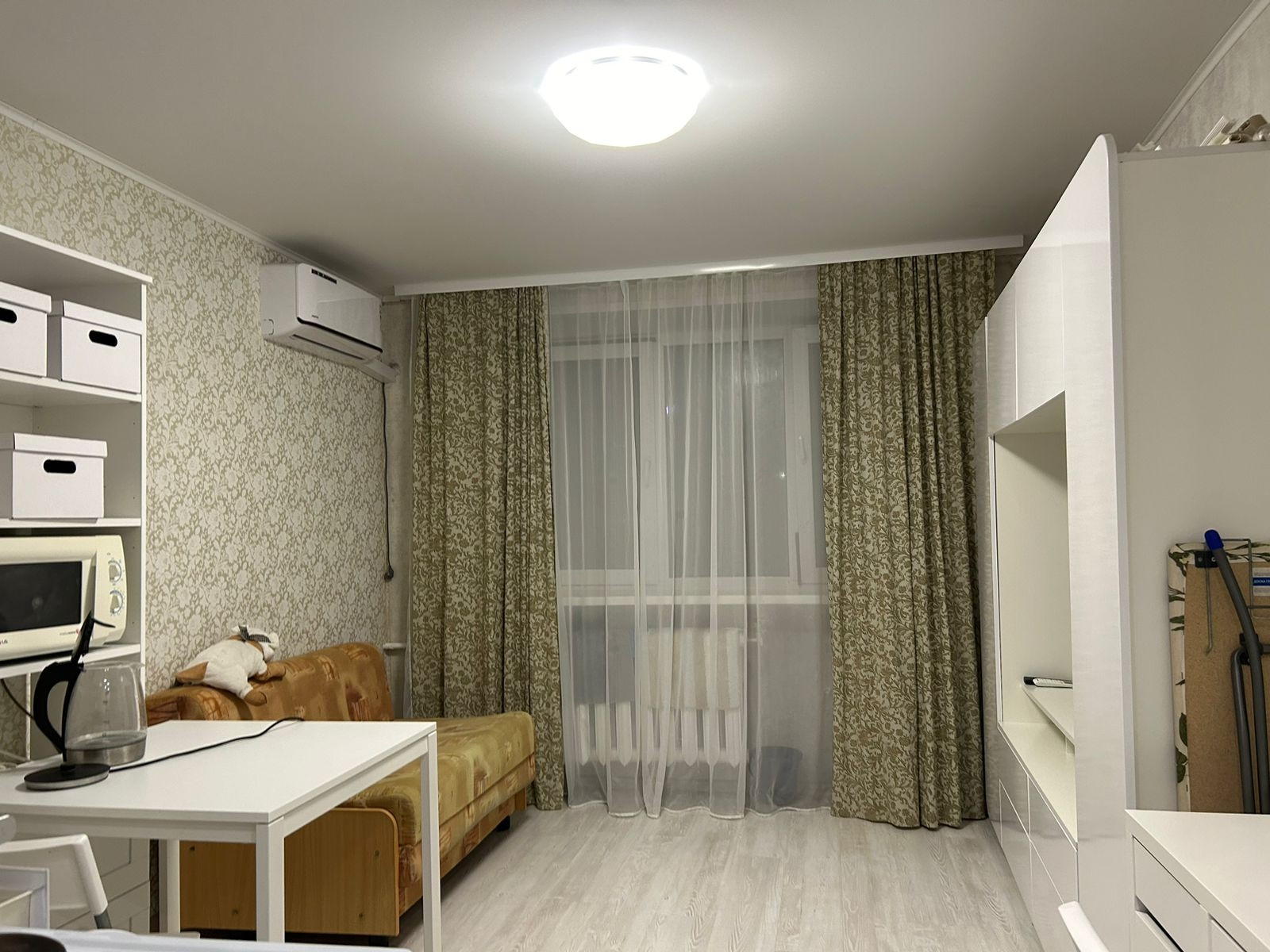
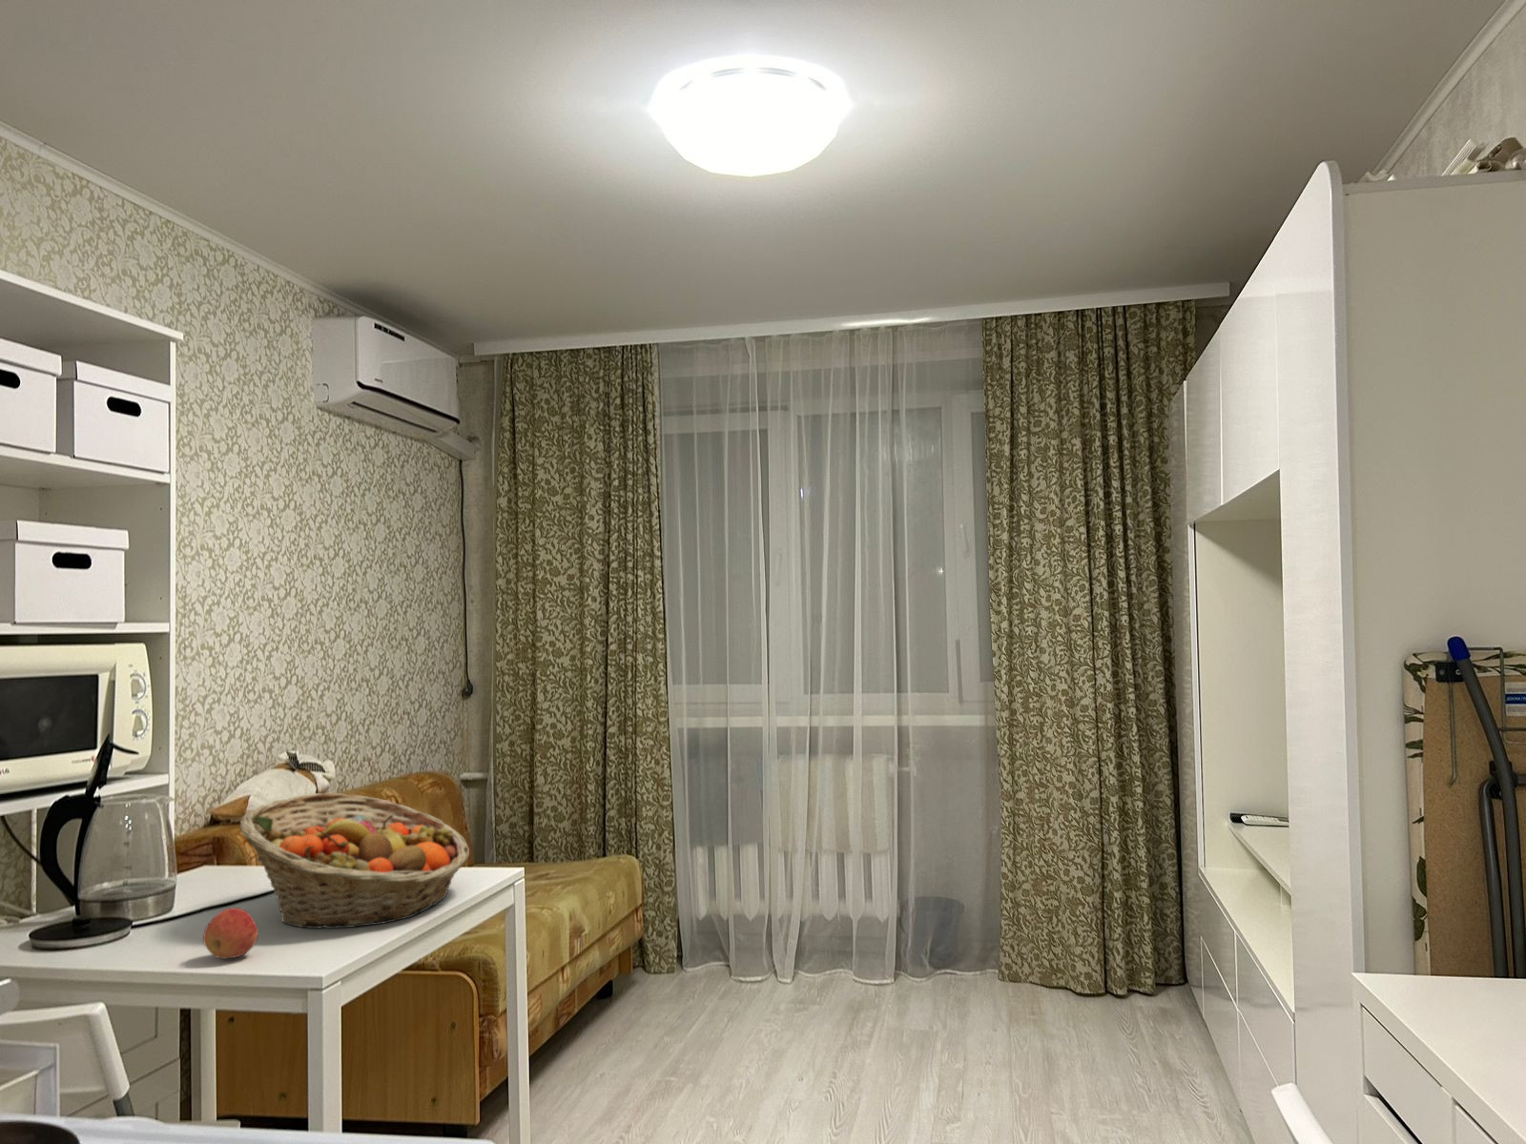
+ fruit basket (358, 853)
+ apple (231, 933)
